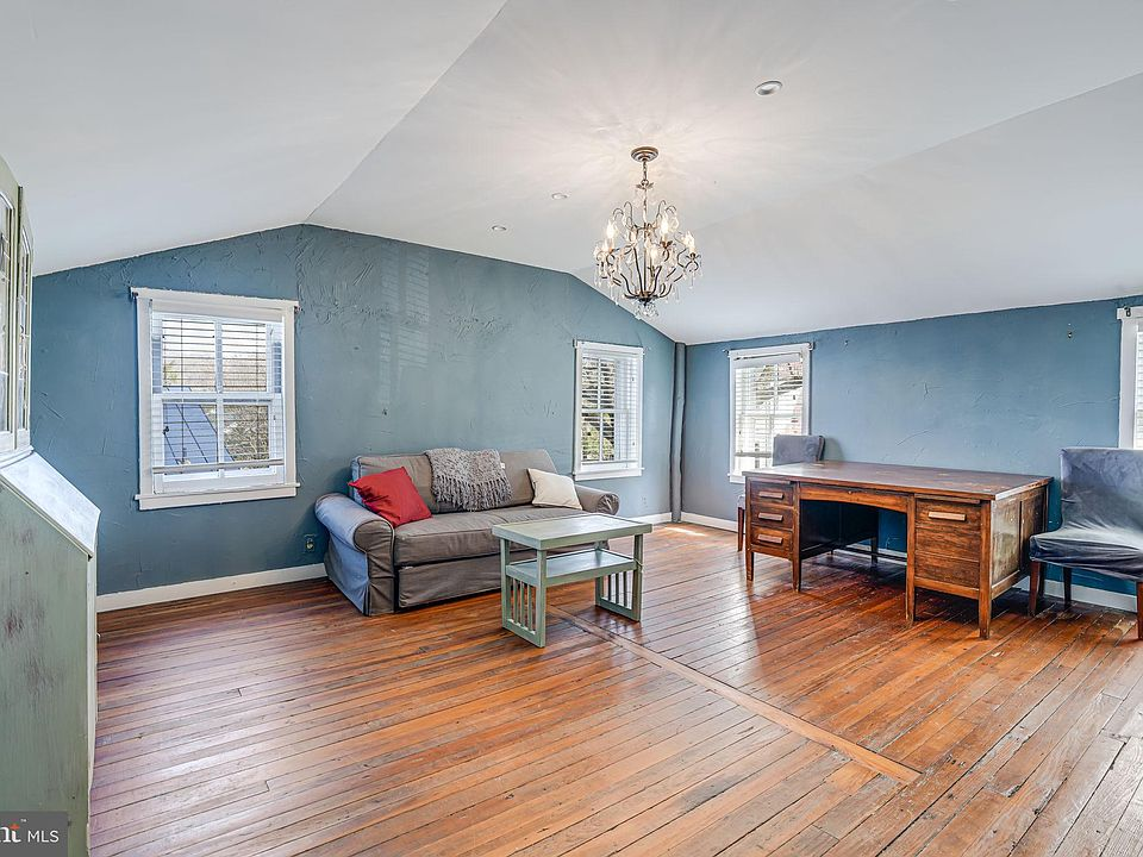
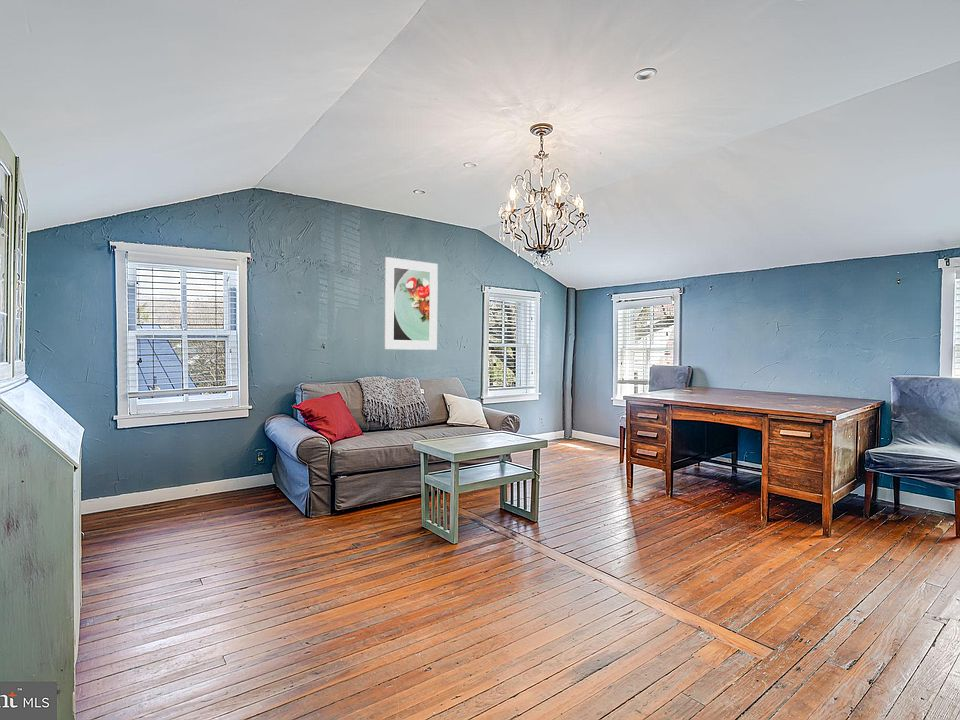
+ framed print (411, 305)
